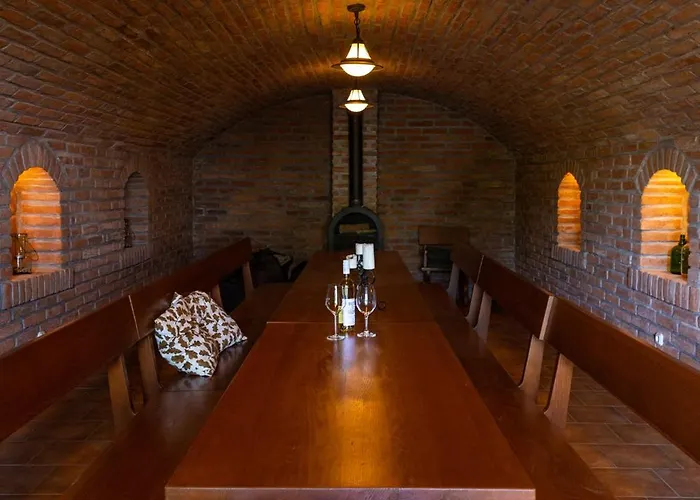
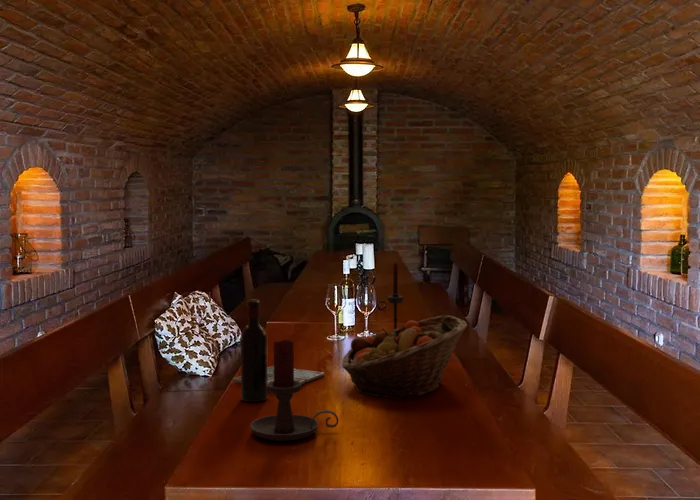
+ fruit basket (403, 352)
+ drink coaster (273, 377)
+ wine bottle (254, 349)
+ candle holder (294, 385)
+ candle holder (395, 301)
